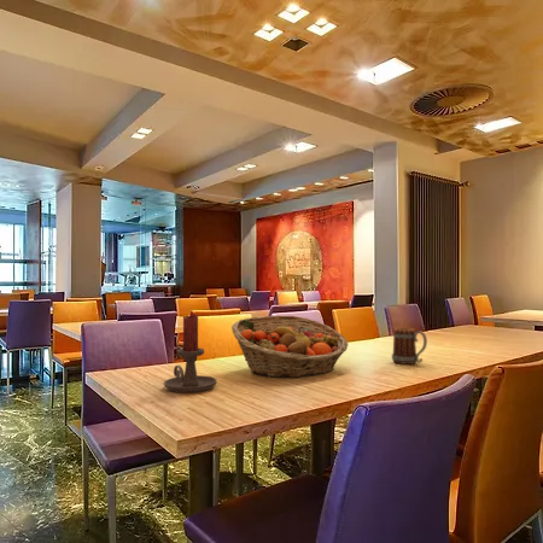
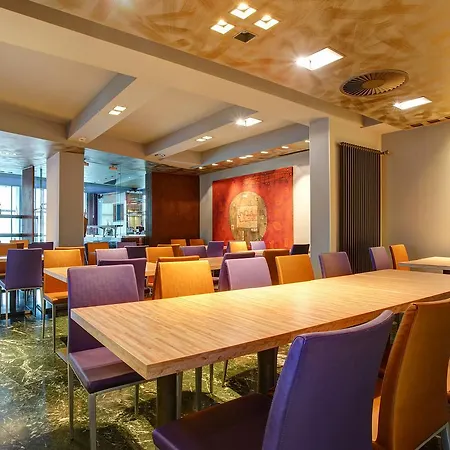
- candle holder (187, 350)
- mug (409, 345)
- fruit basket (290, 344)
